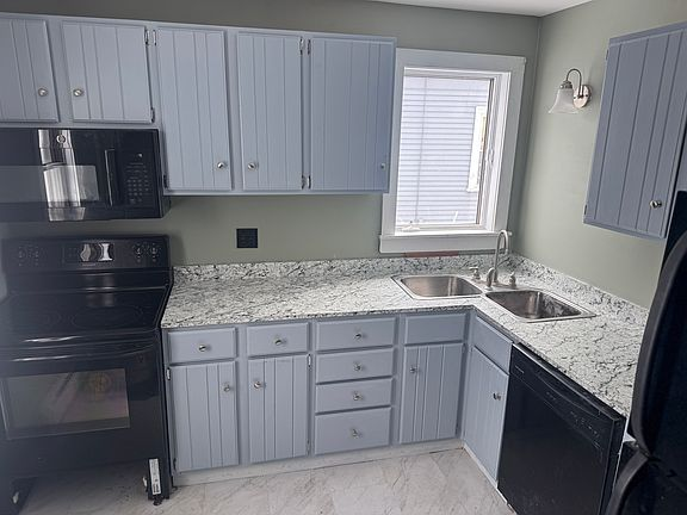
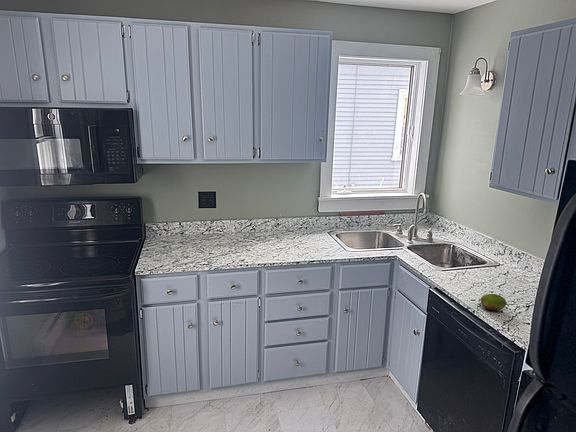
+ fruit (493, 301)
